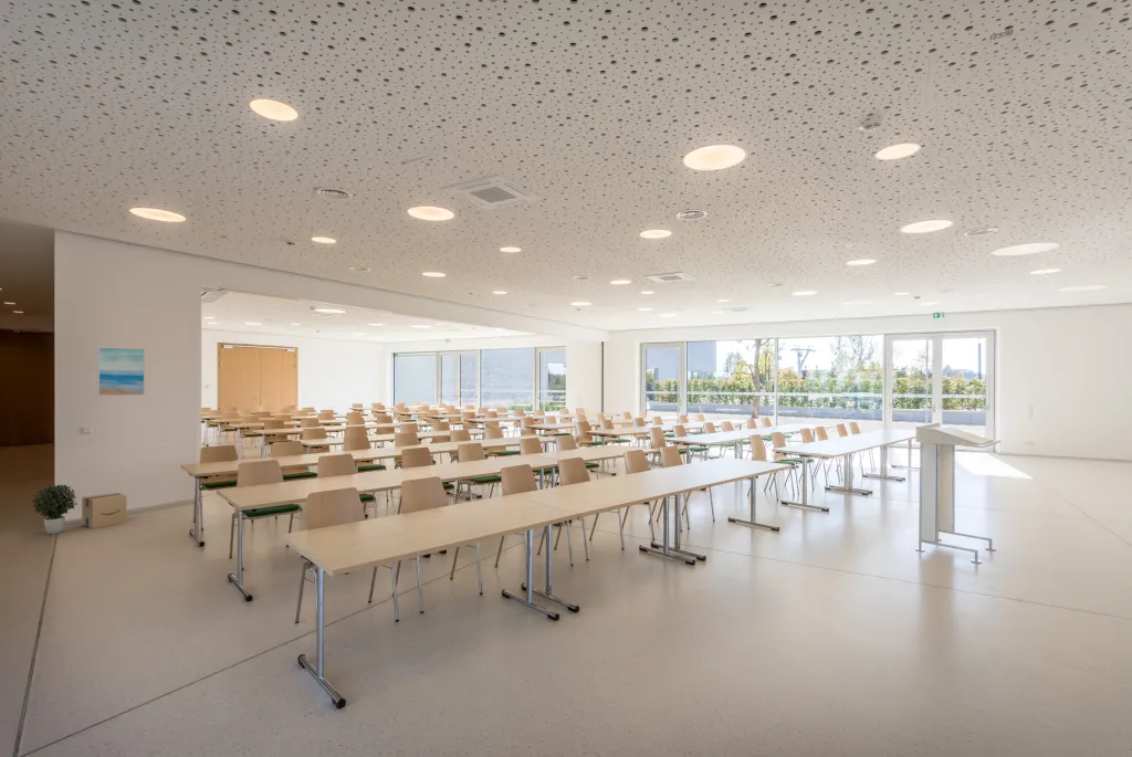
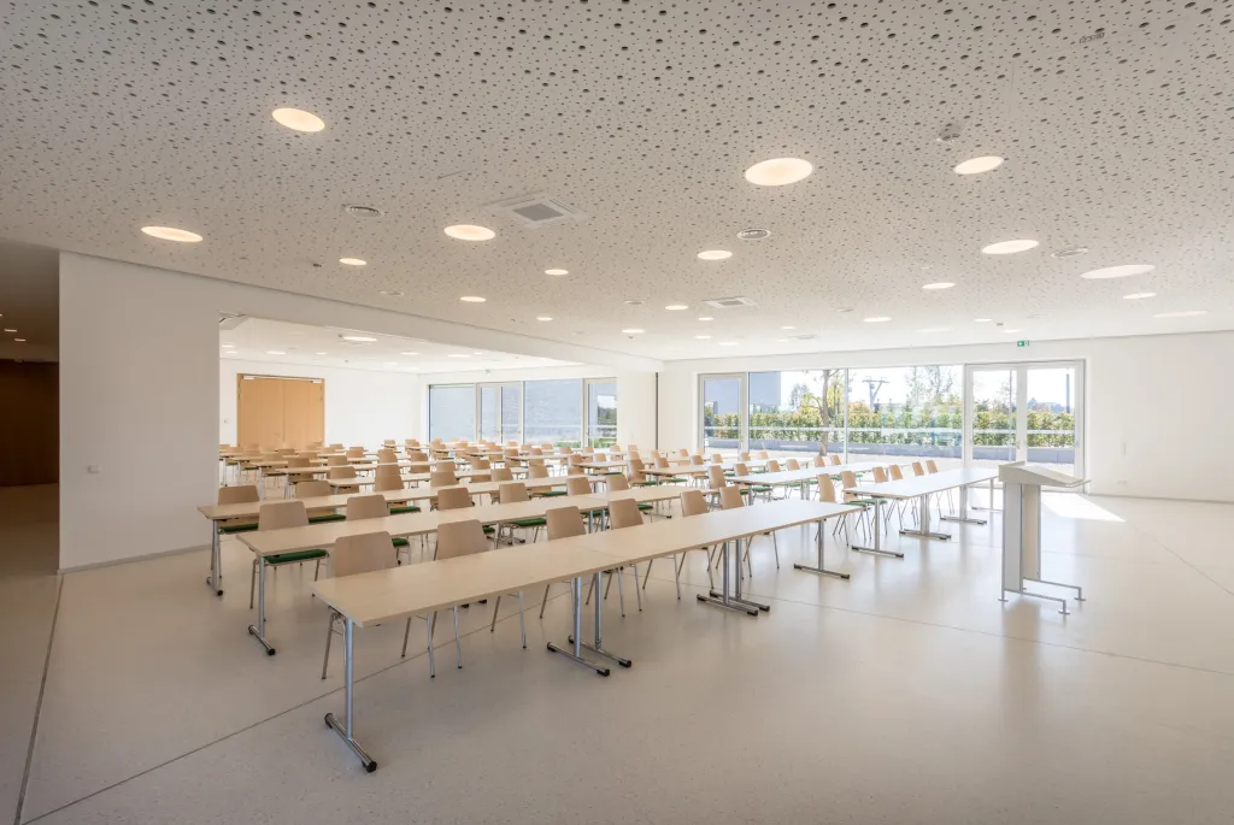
- wall art (122, 371)
- cardboard box (104, 509)
- potted plant (55, 508)
